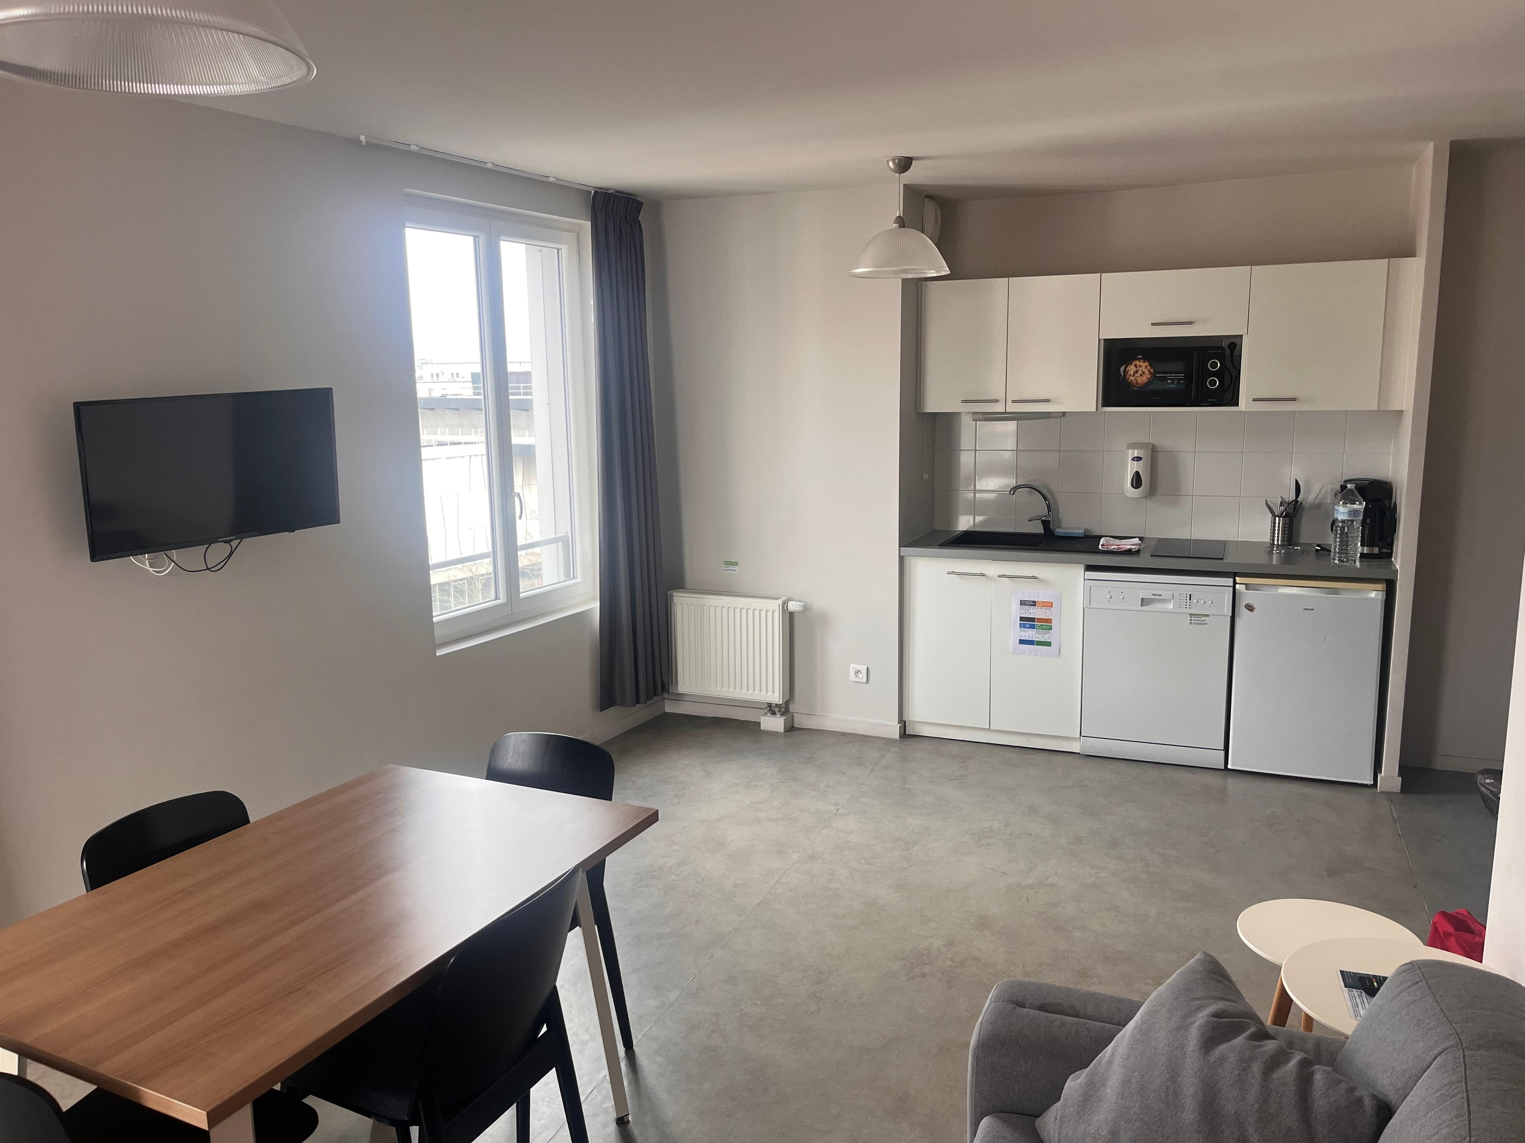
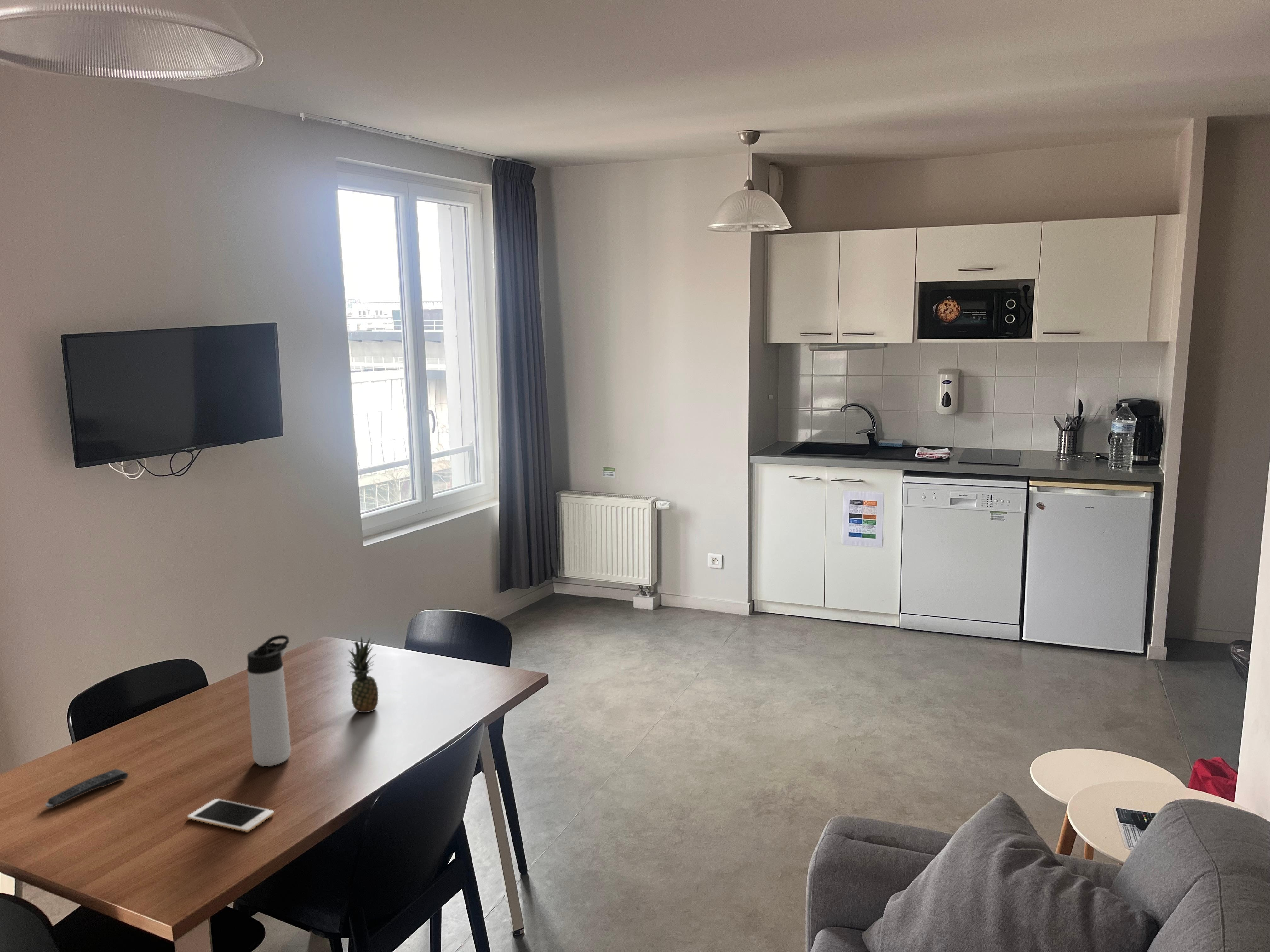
+ cell phone (231, 815)
+ remote control (86, 788)
+ thermos bottle (273, 700)
+ fruit (363, 674)
